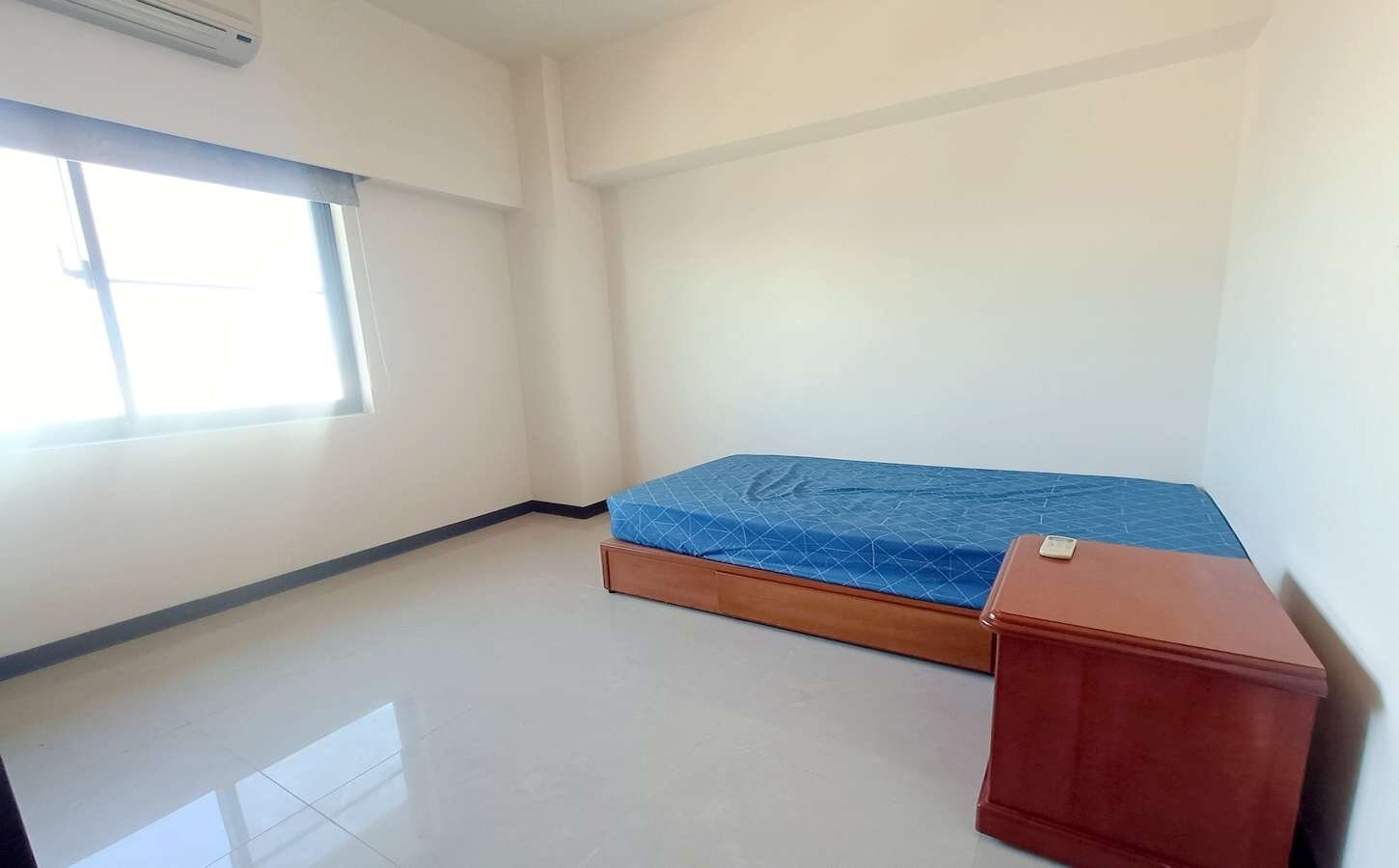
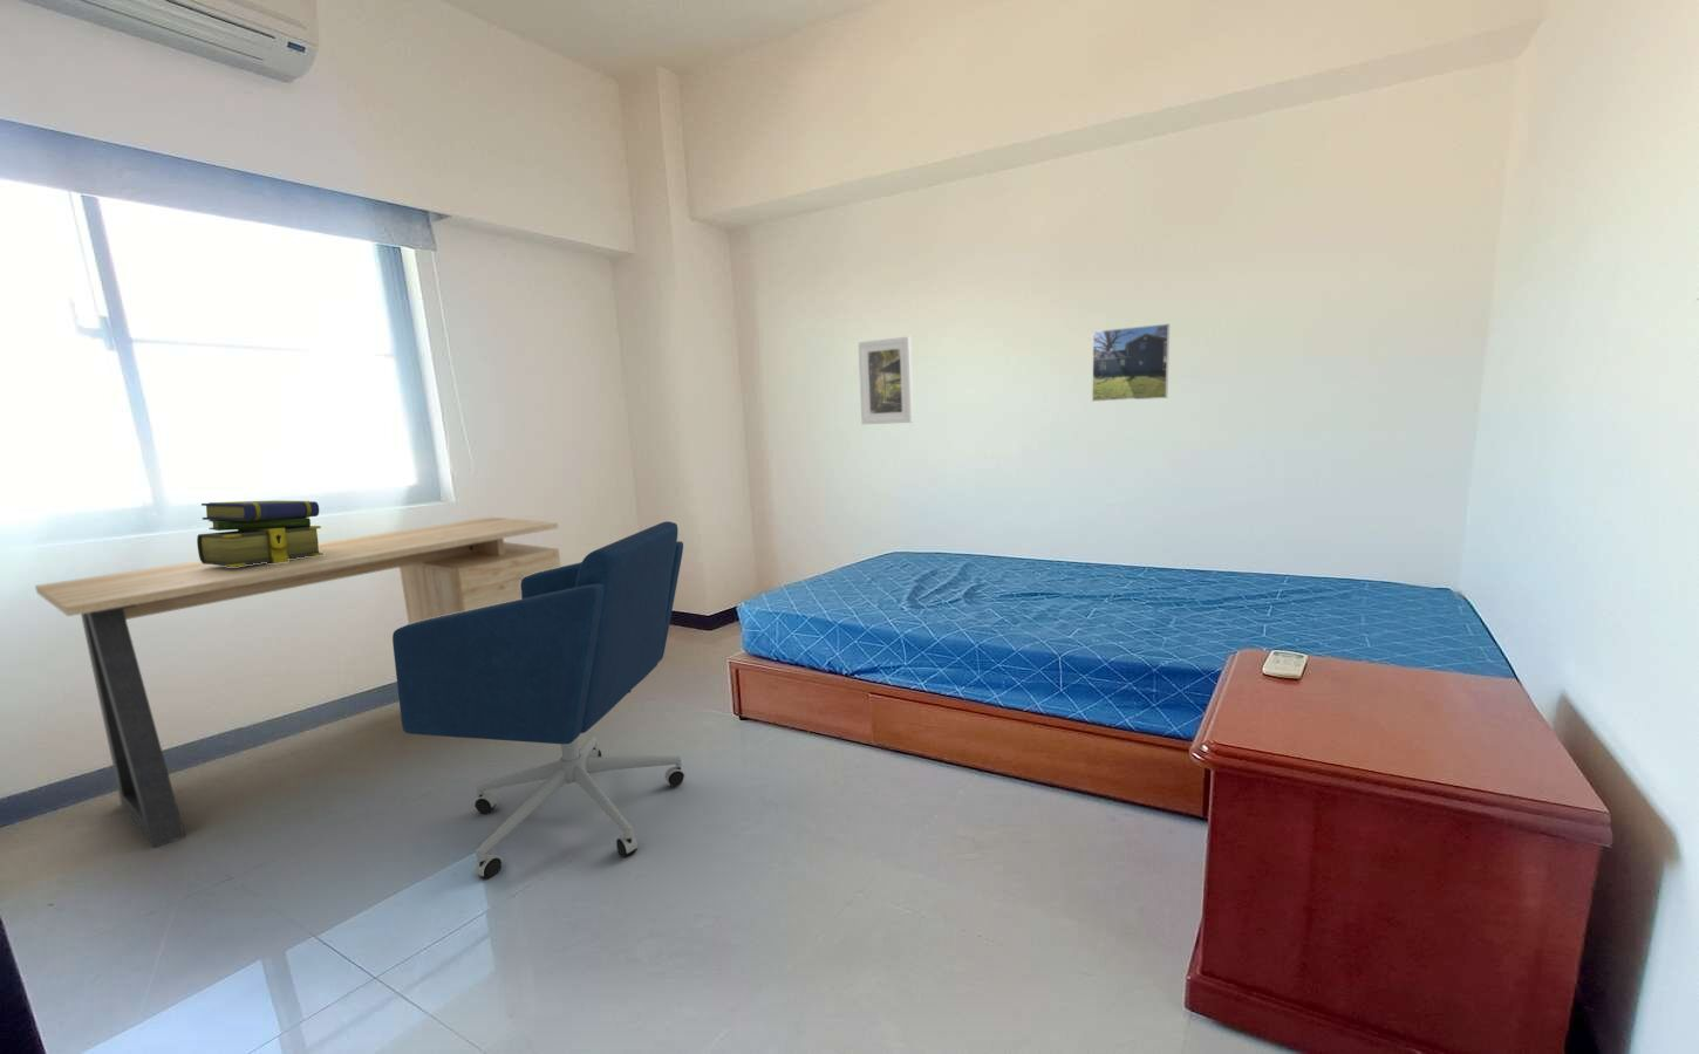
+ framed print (884, 381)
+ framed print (1129, 364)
+ office chair (565, 679)
+ stack of books (261, 528)
+ desk (408, 620)
